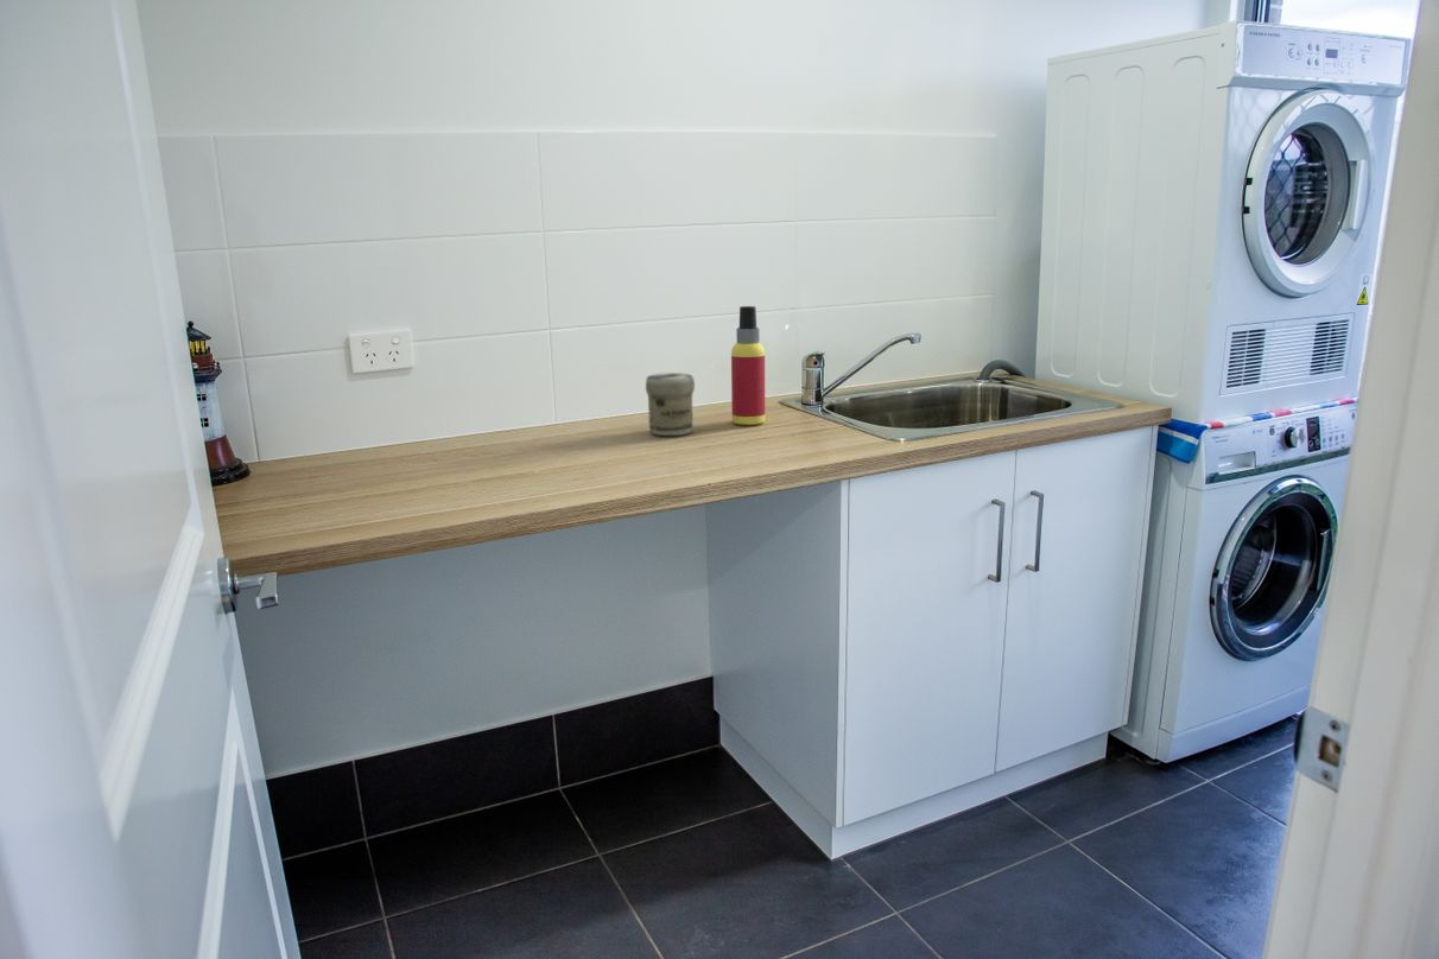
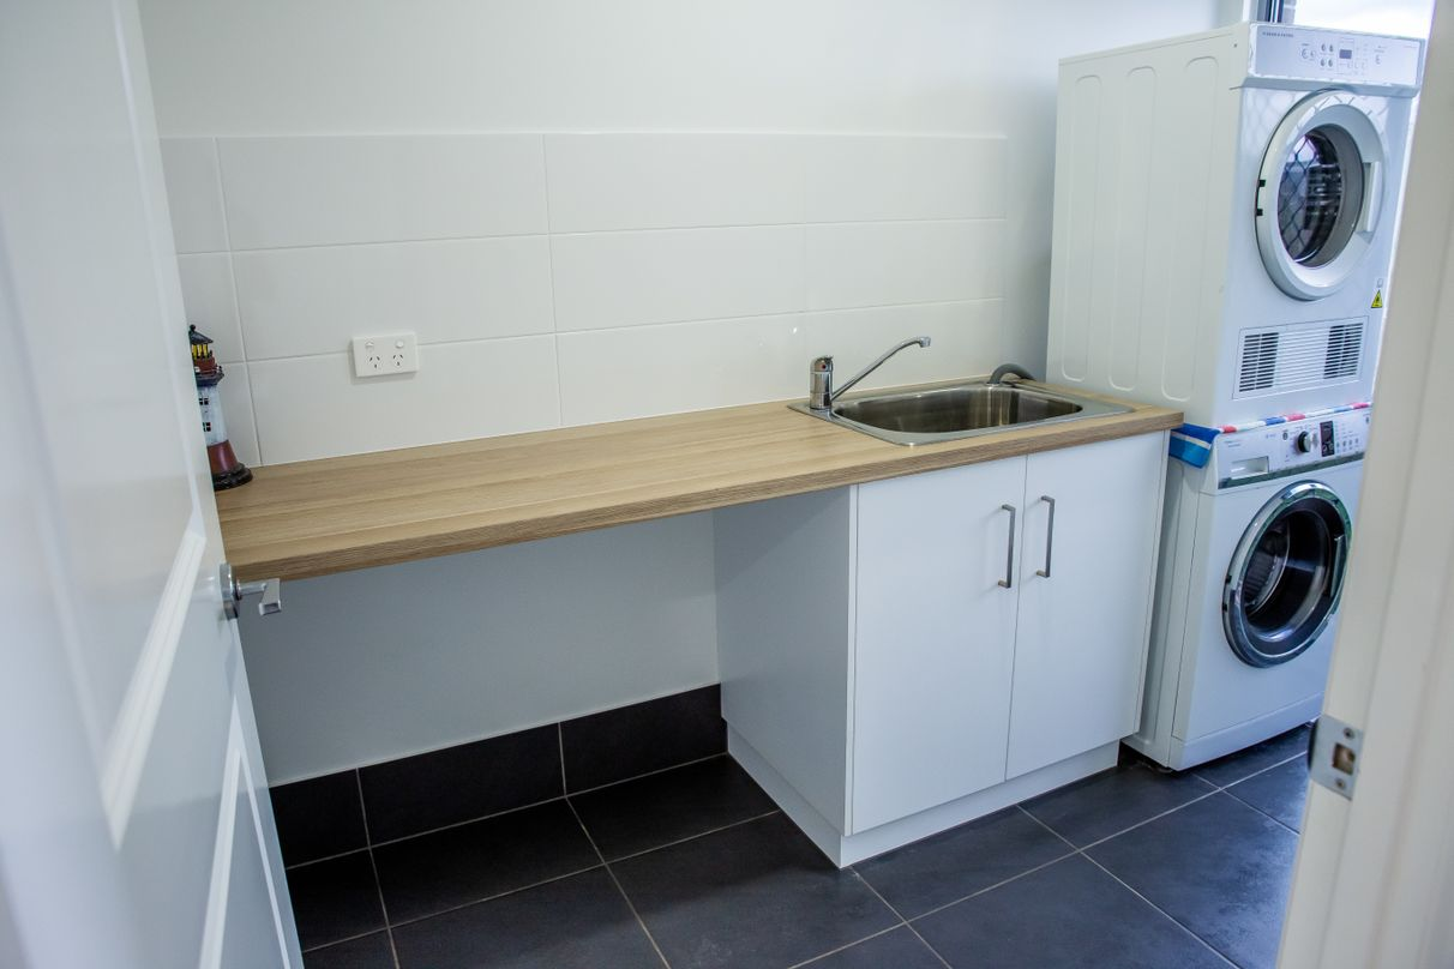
- jar (670, 404)
- spray bottle (748, 364)
